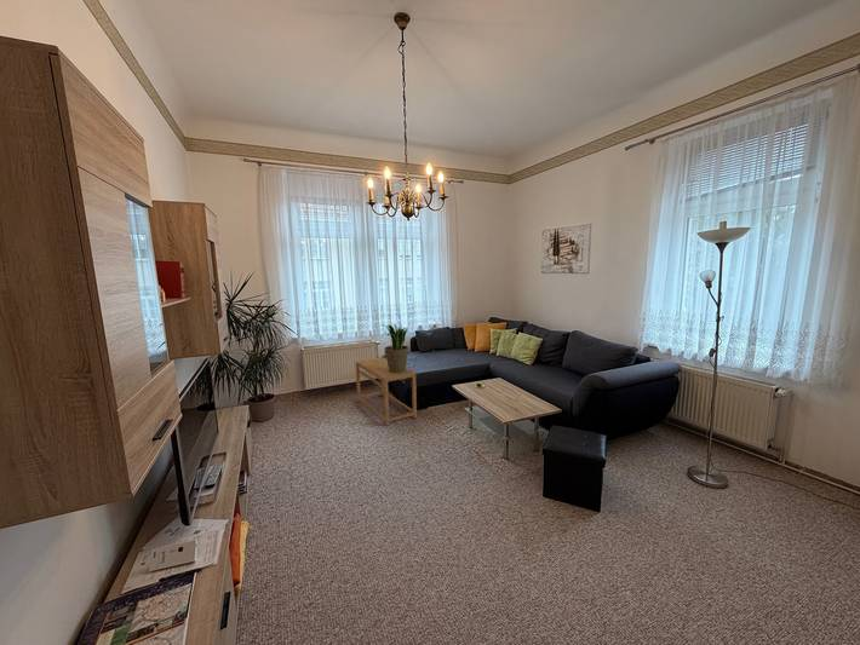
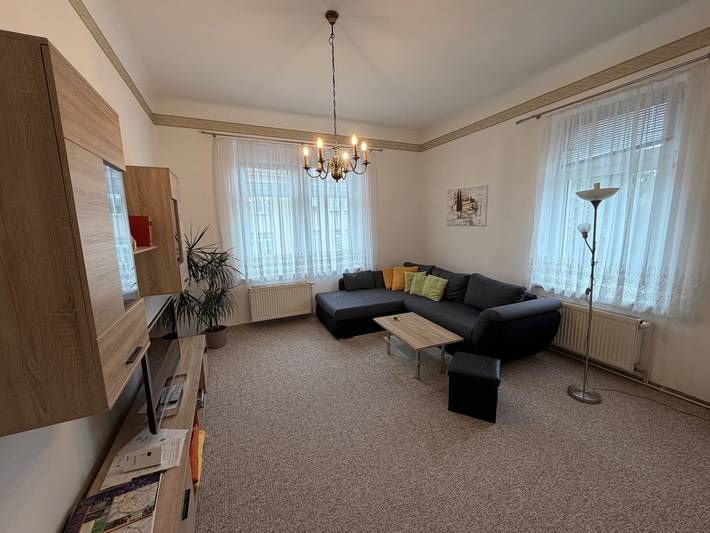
- potted plant (394, 346)
- side table (384, 387)
